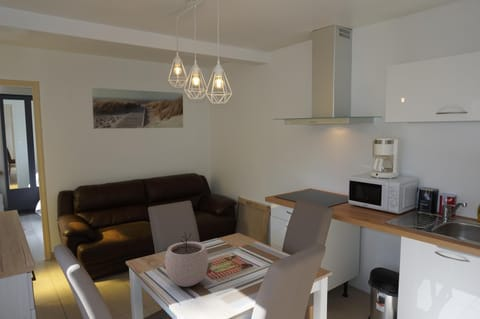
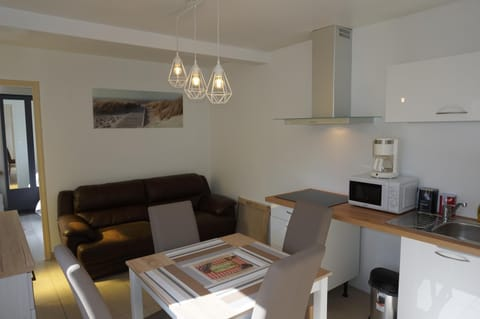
- plant pot (186, 257)
